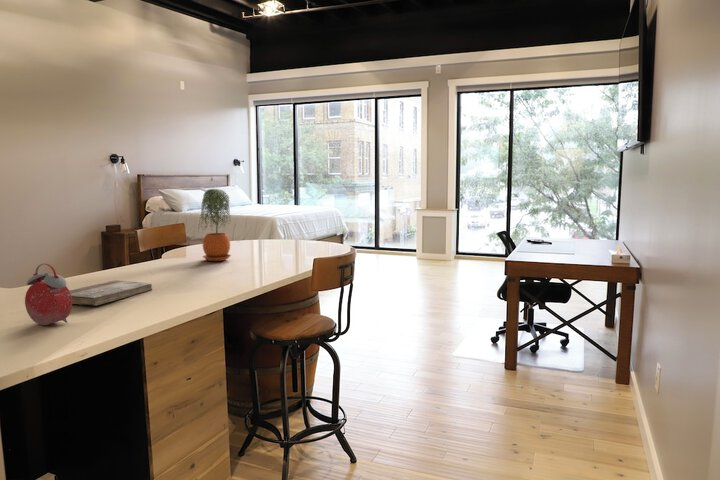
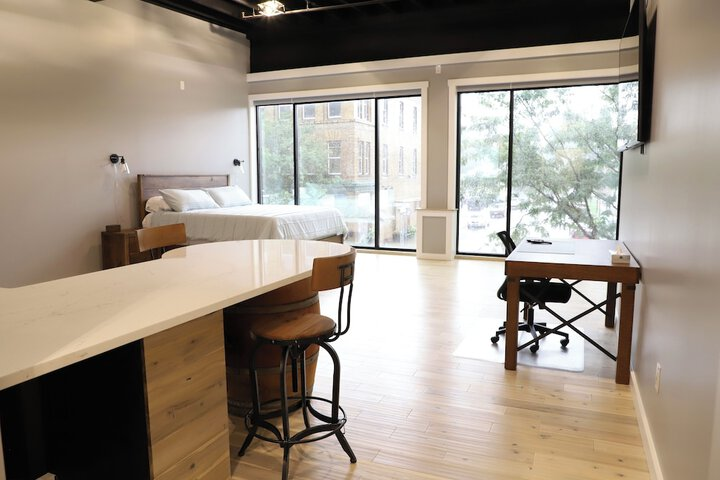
- potted plant (214, 223)
- book (105, 292)
- alarm clock (47, 293)
